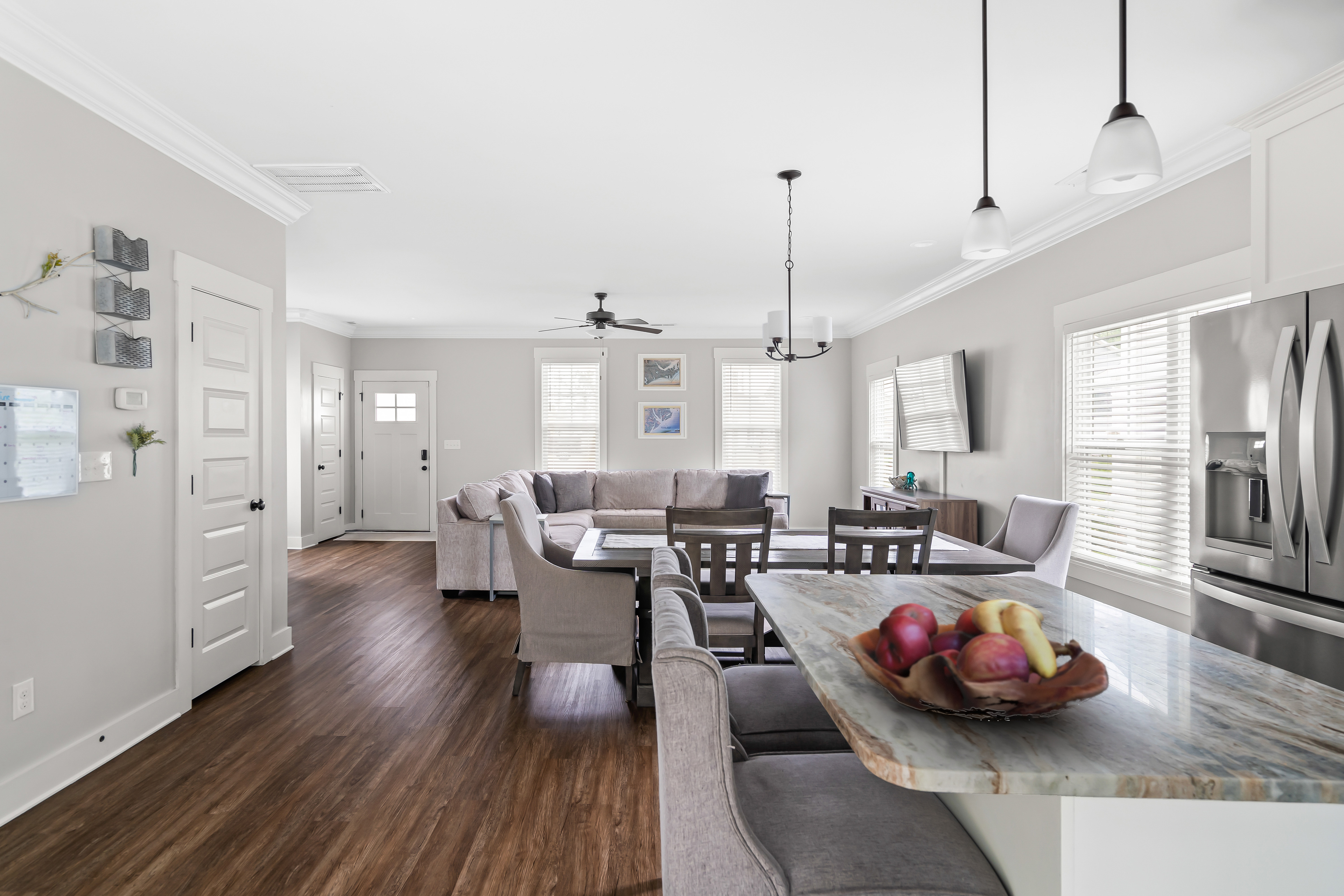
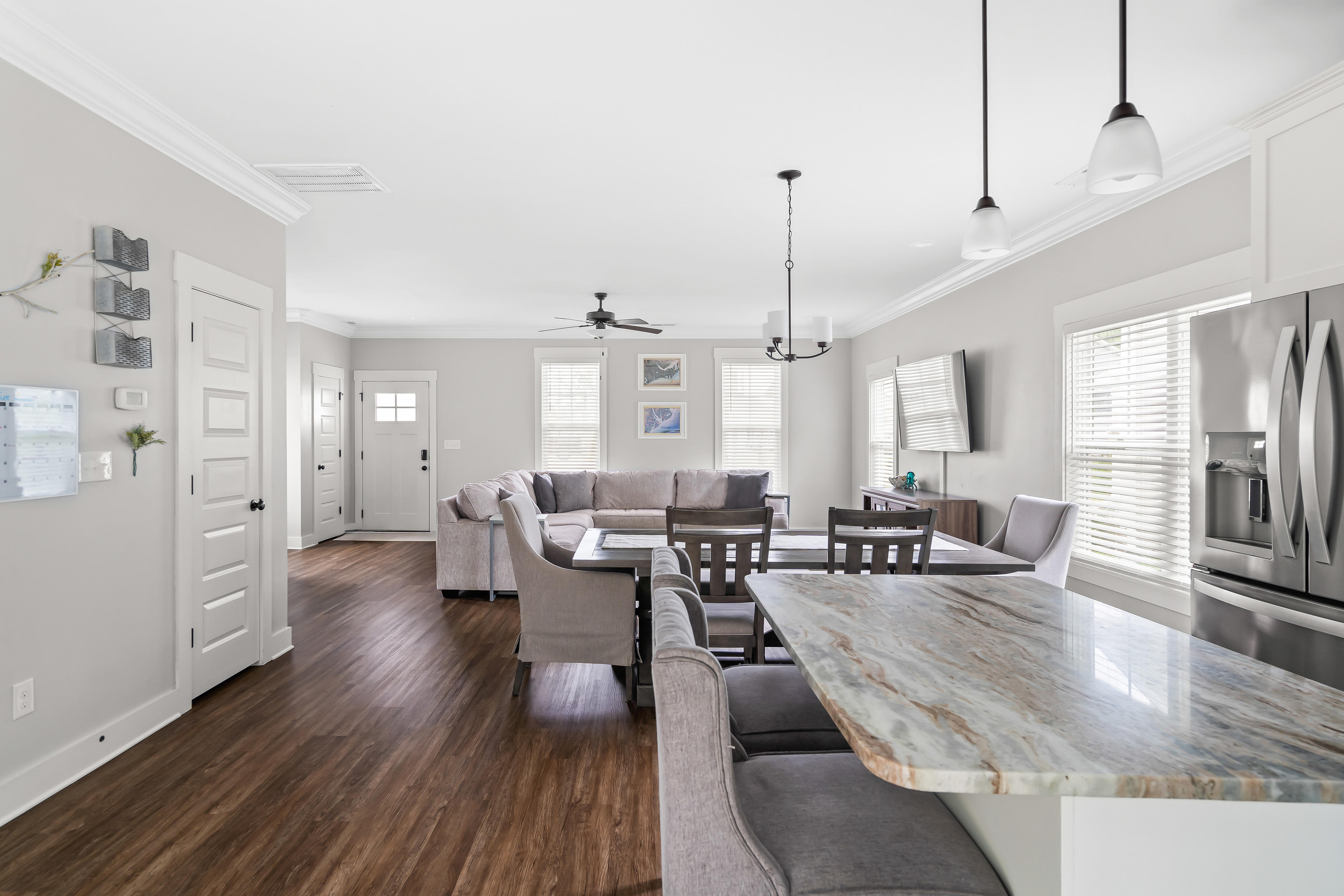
- fruit basket (975, 651)
